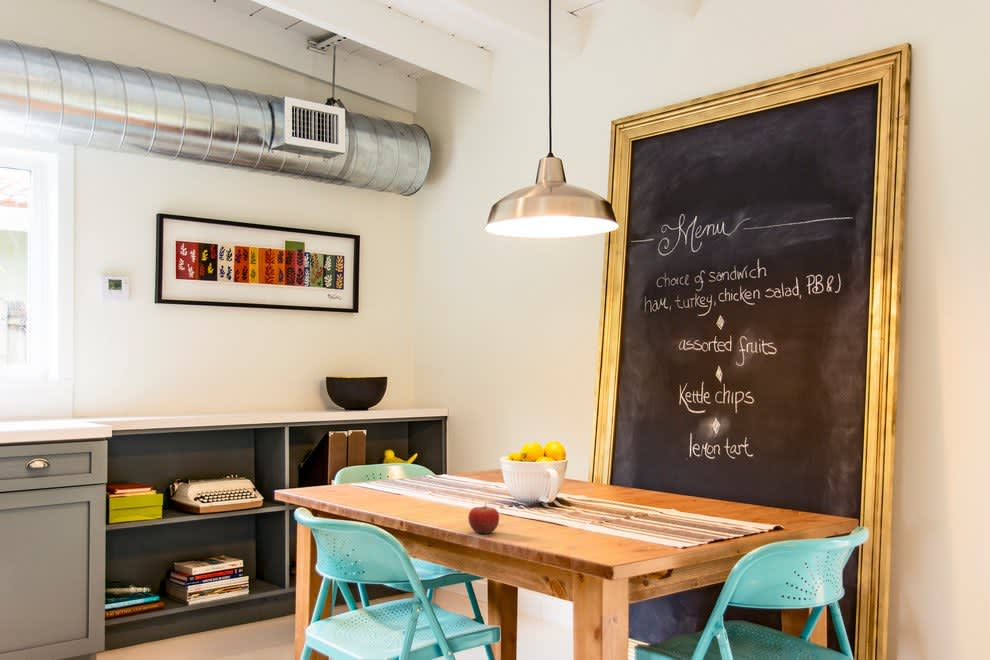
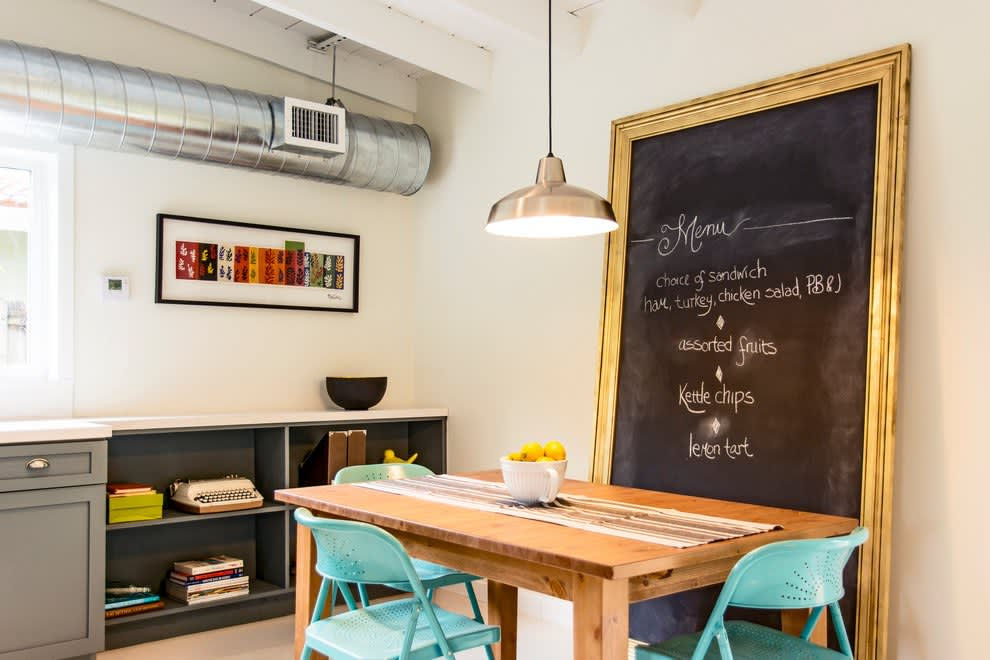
- fruit (483, 517)
